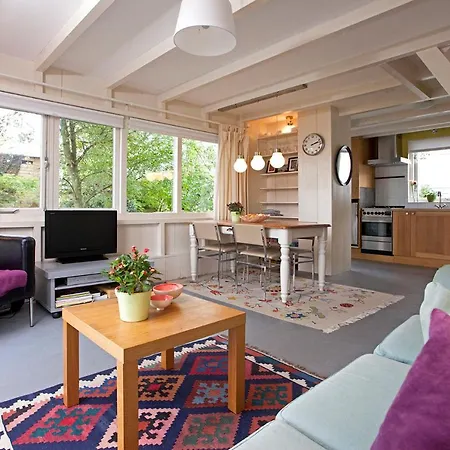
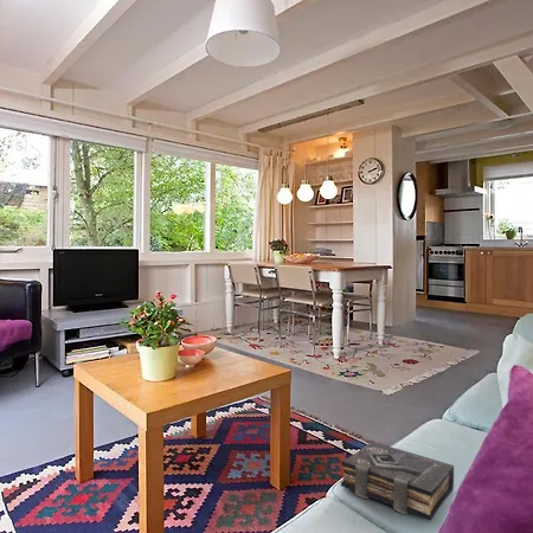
+ book (397, 474)
